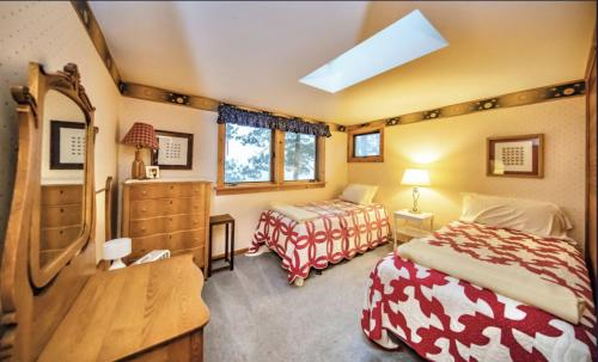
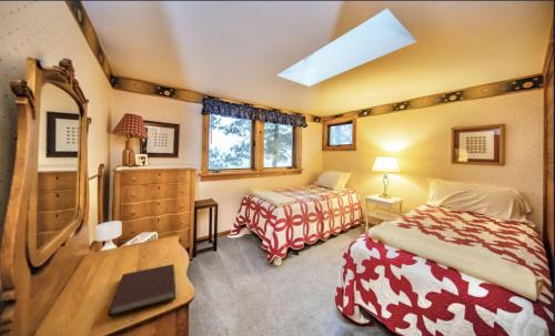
+ notebook (147, 285)
